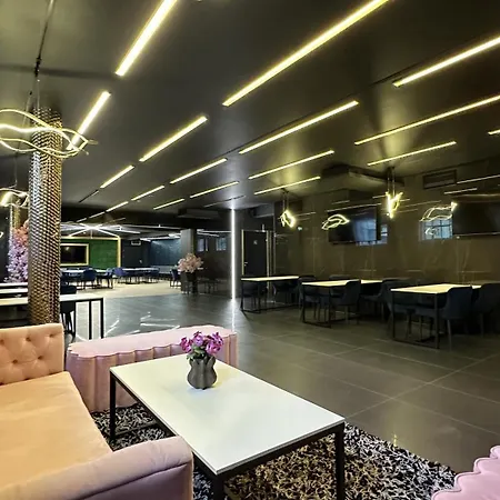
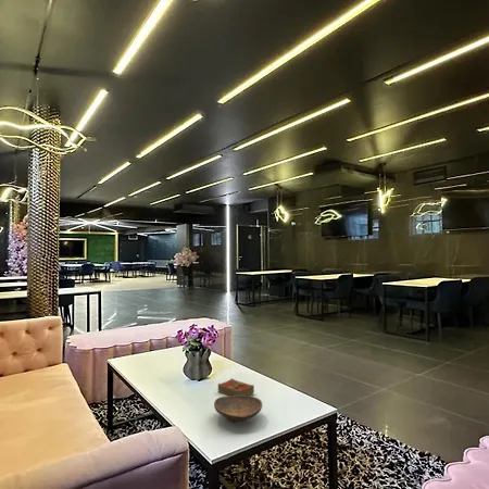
+ book (236, 387)
+ decorative bowl (238, 409)
